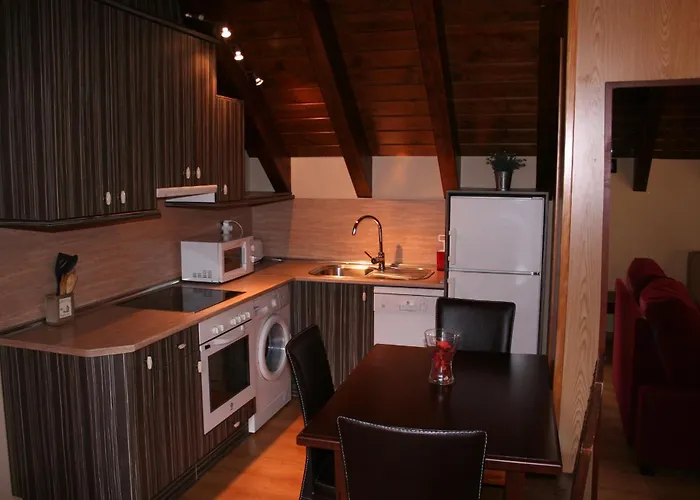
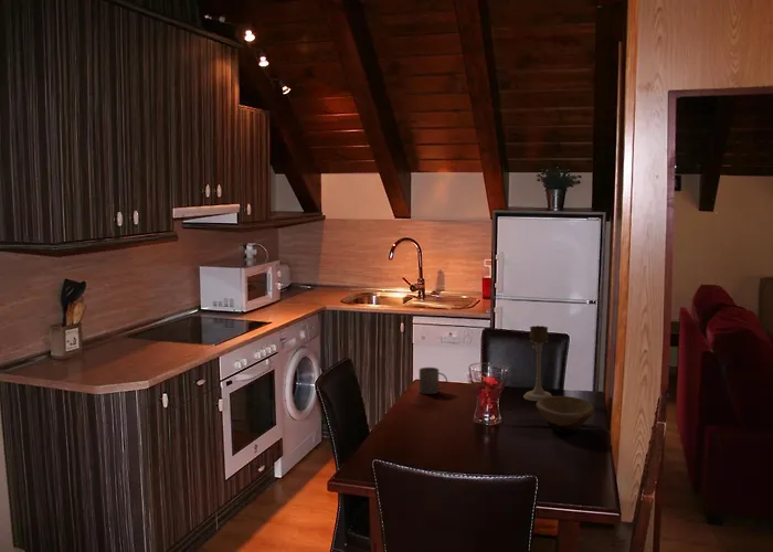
+ candle holder (538, 362)
+ bowl (565, 415)
+ mug (433, 380)
